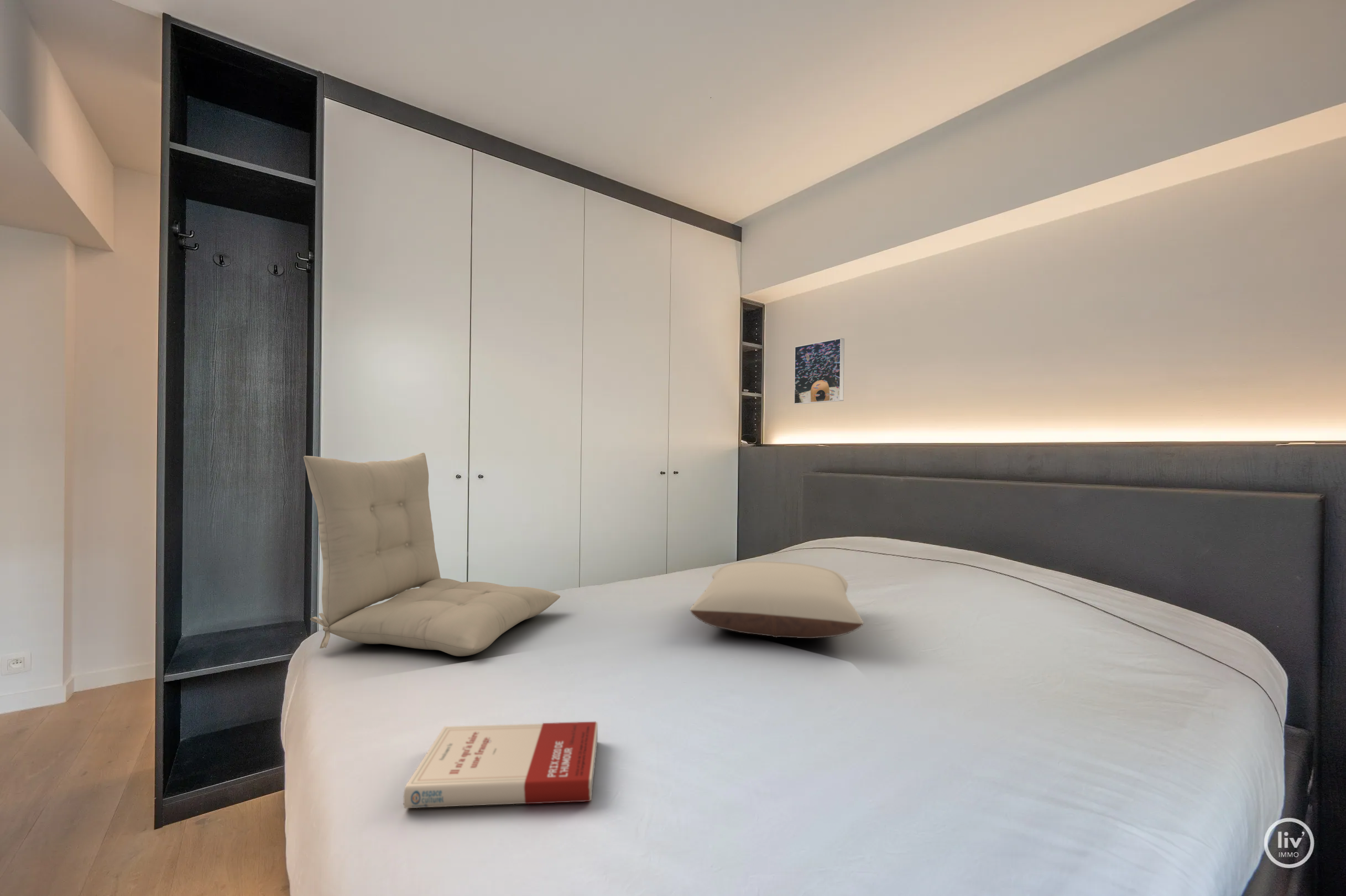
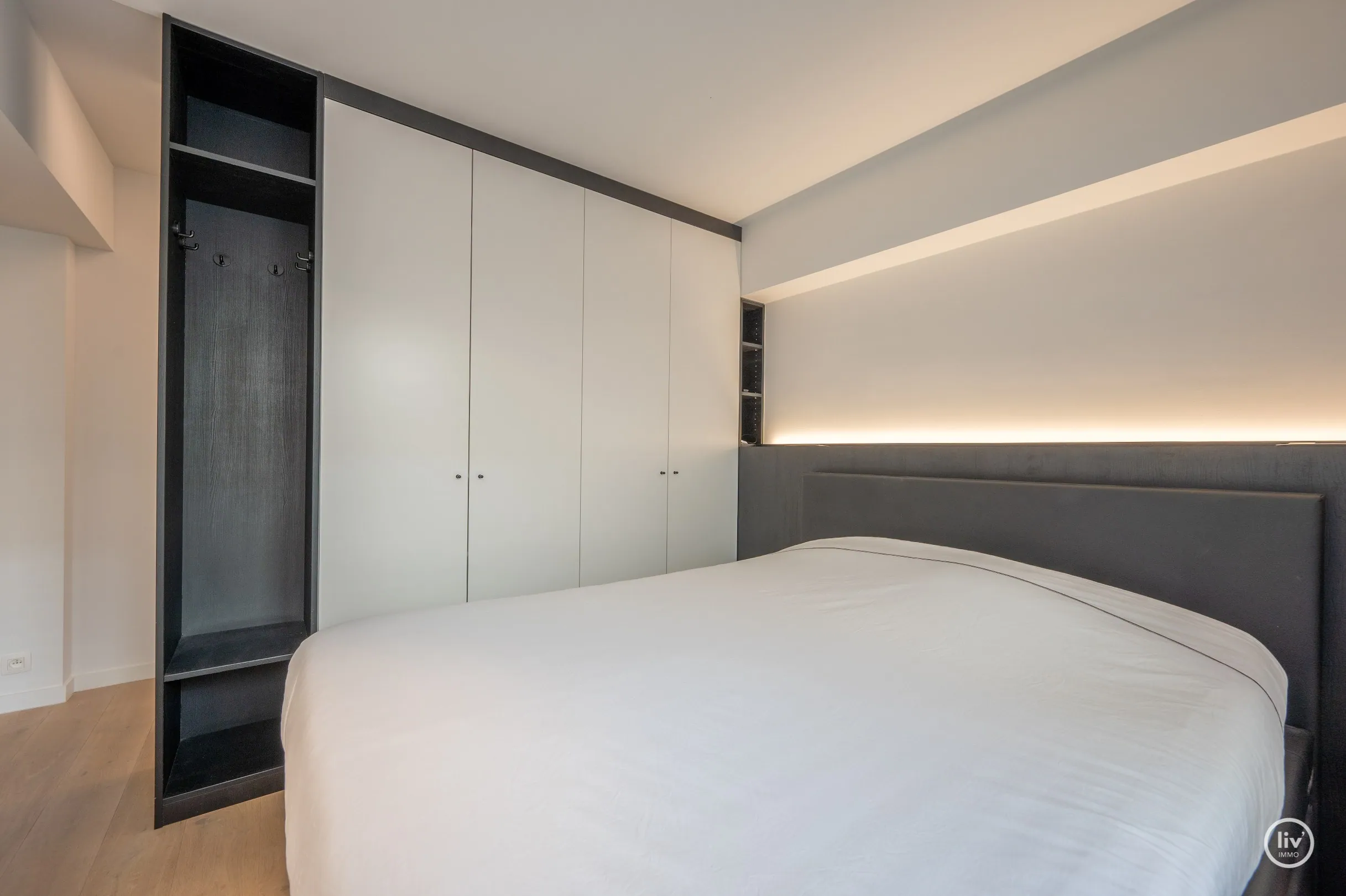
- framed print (818, 372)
- book (511, 762)
- seat cushion (434, 543)
- pillow (776, 597)
